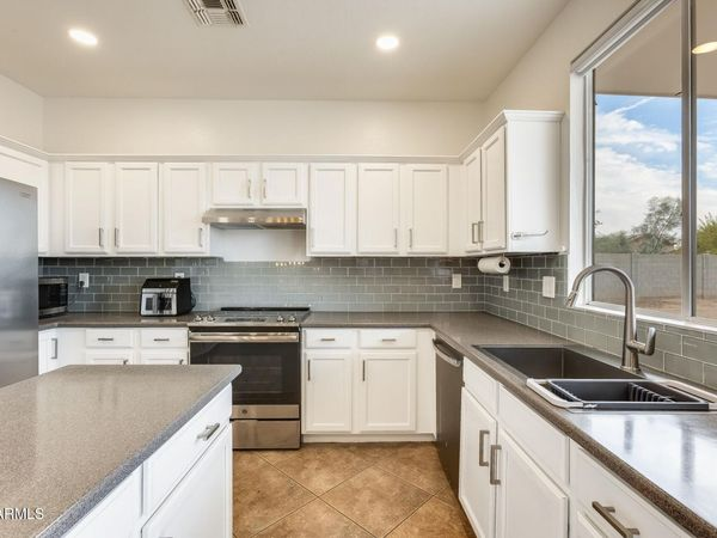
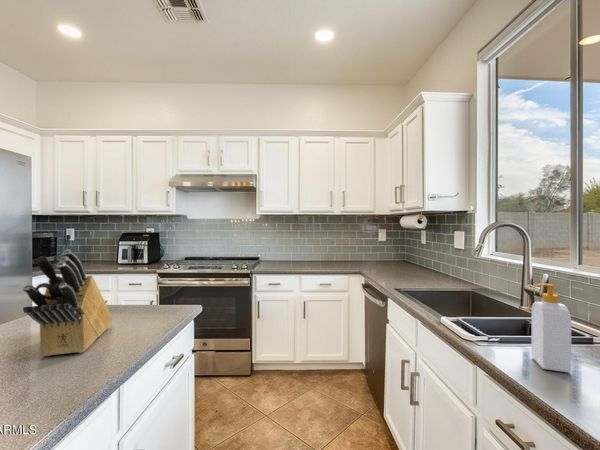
+ knife block (74, 295)
+ soap bottle (548, 324)
